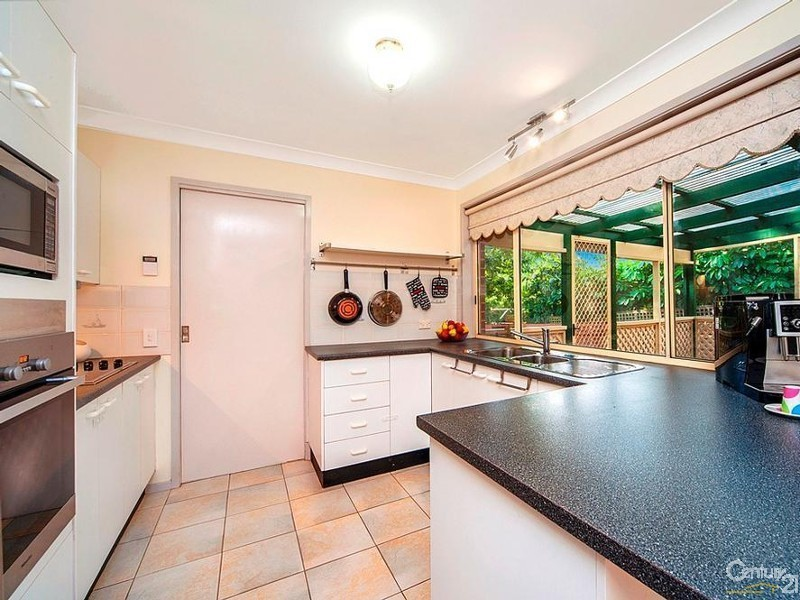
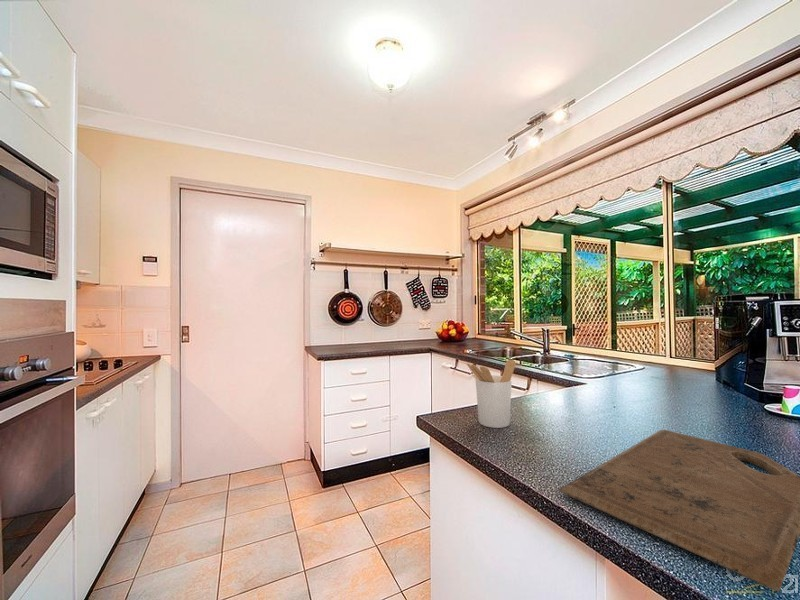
+ cutting board (696, 480)
+ utensil holder (488, 391)
